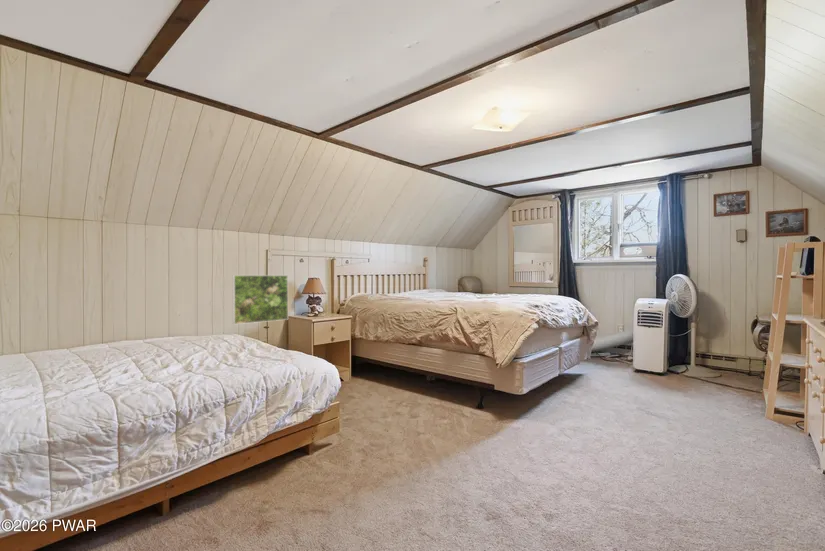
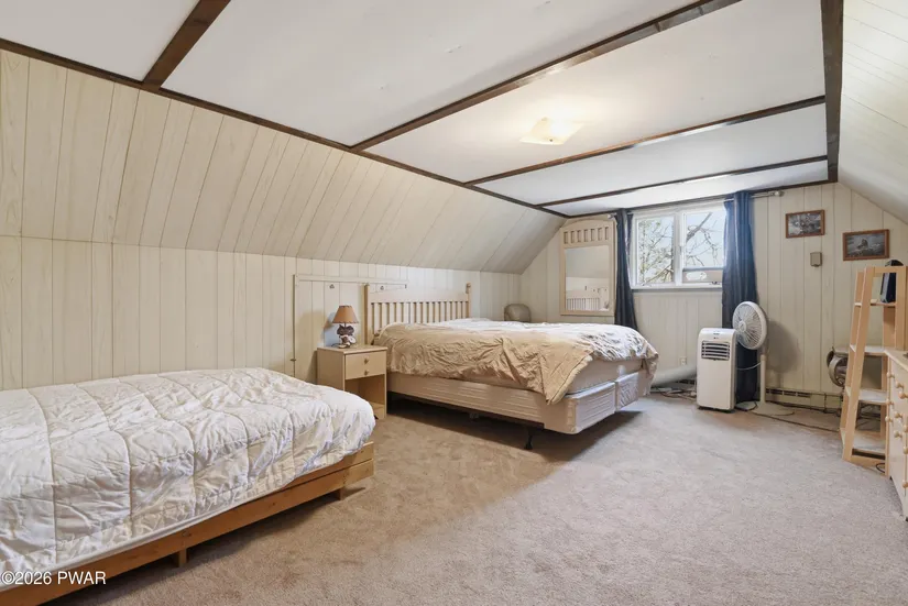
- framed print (261, 298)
